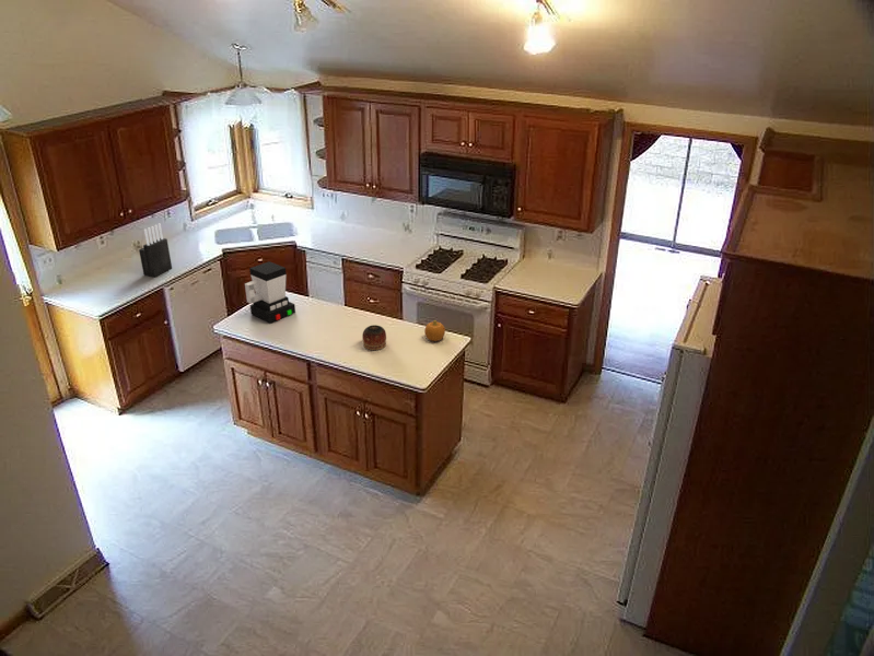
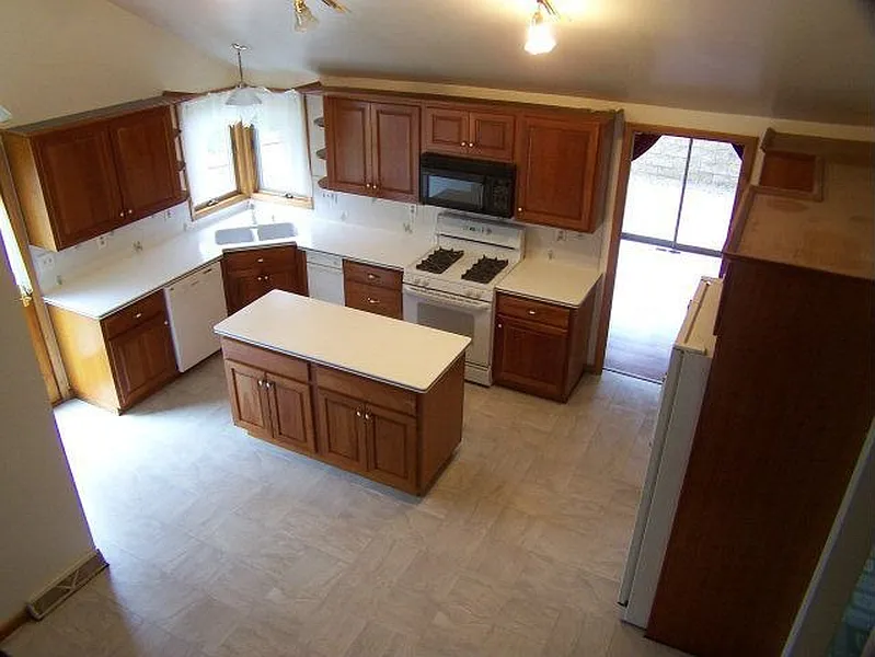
- coffee maker (268, 293)
- knife block (152, 248)
- bowl (374, 336)
- fruit (434, 329)
